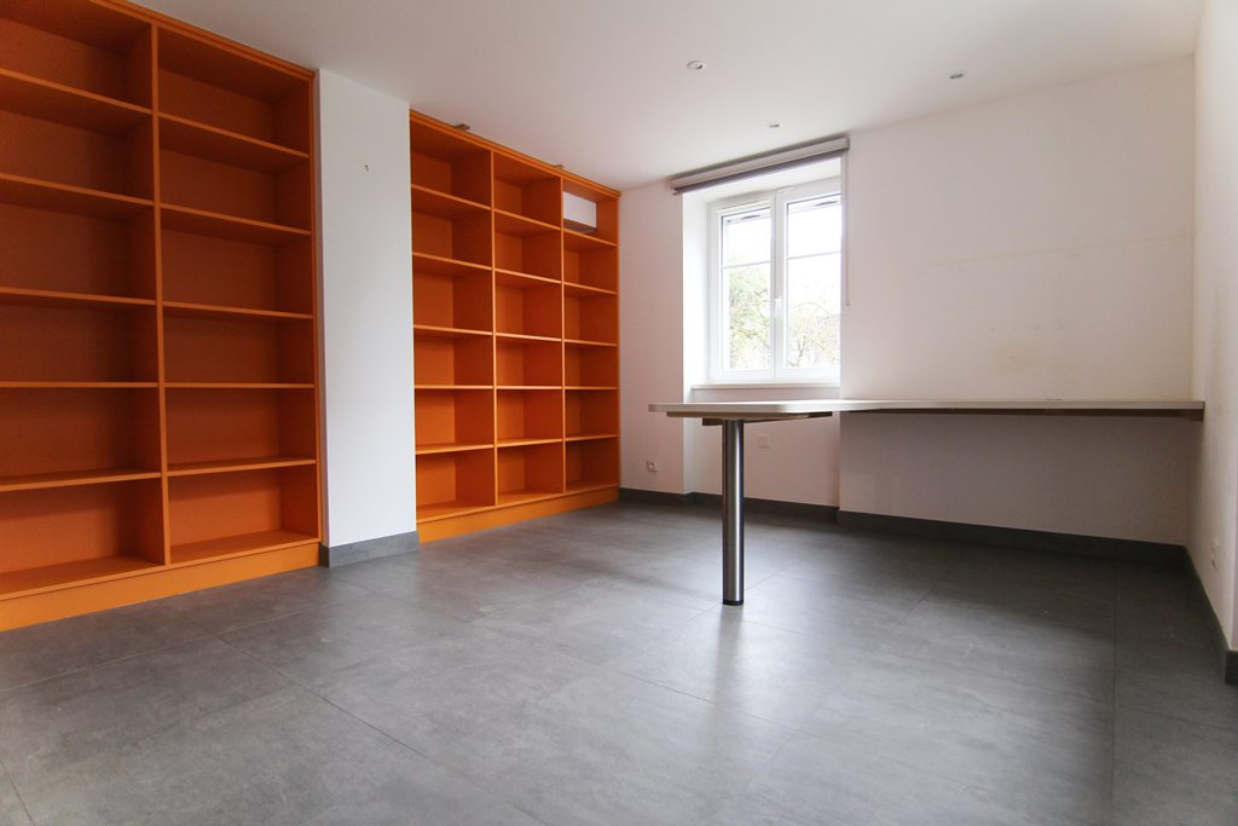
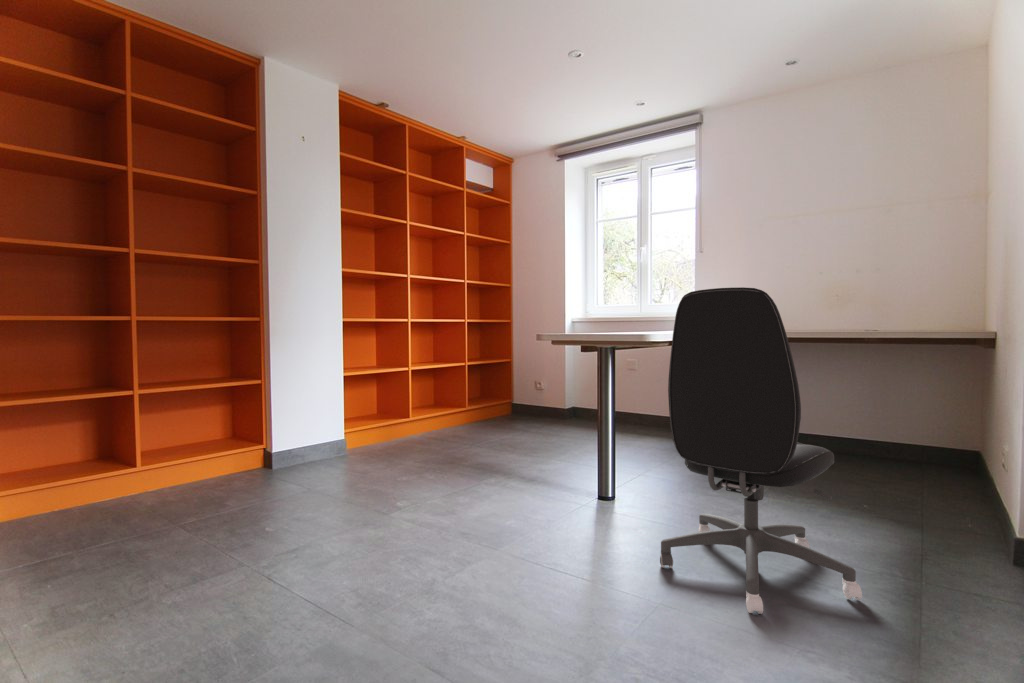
+ office chair (761, 432)
